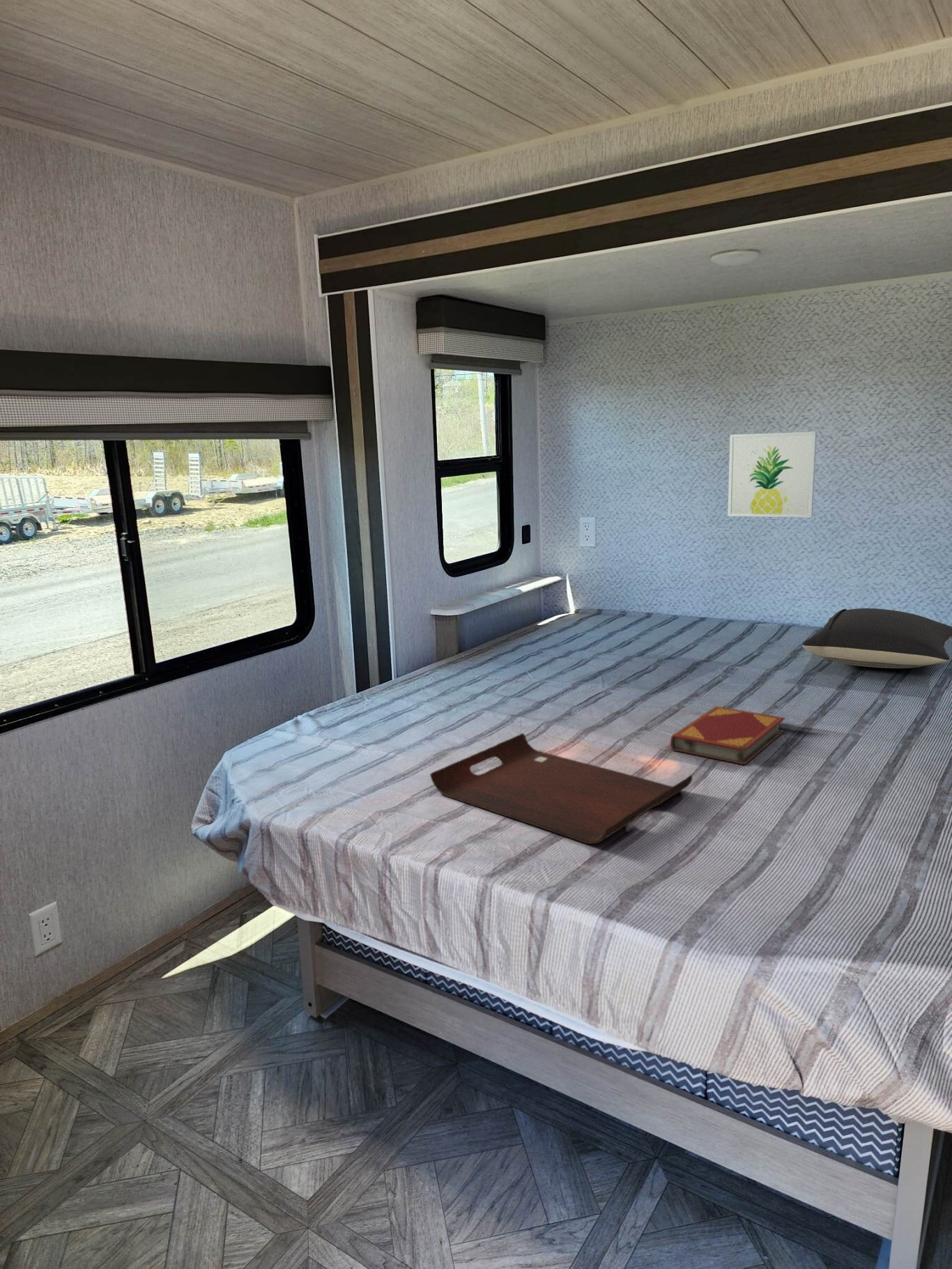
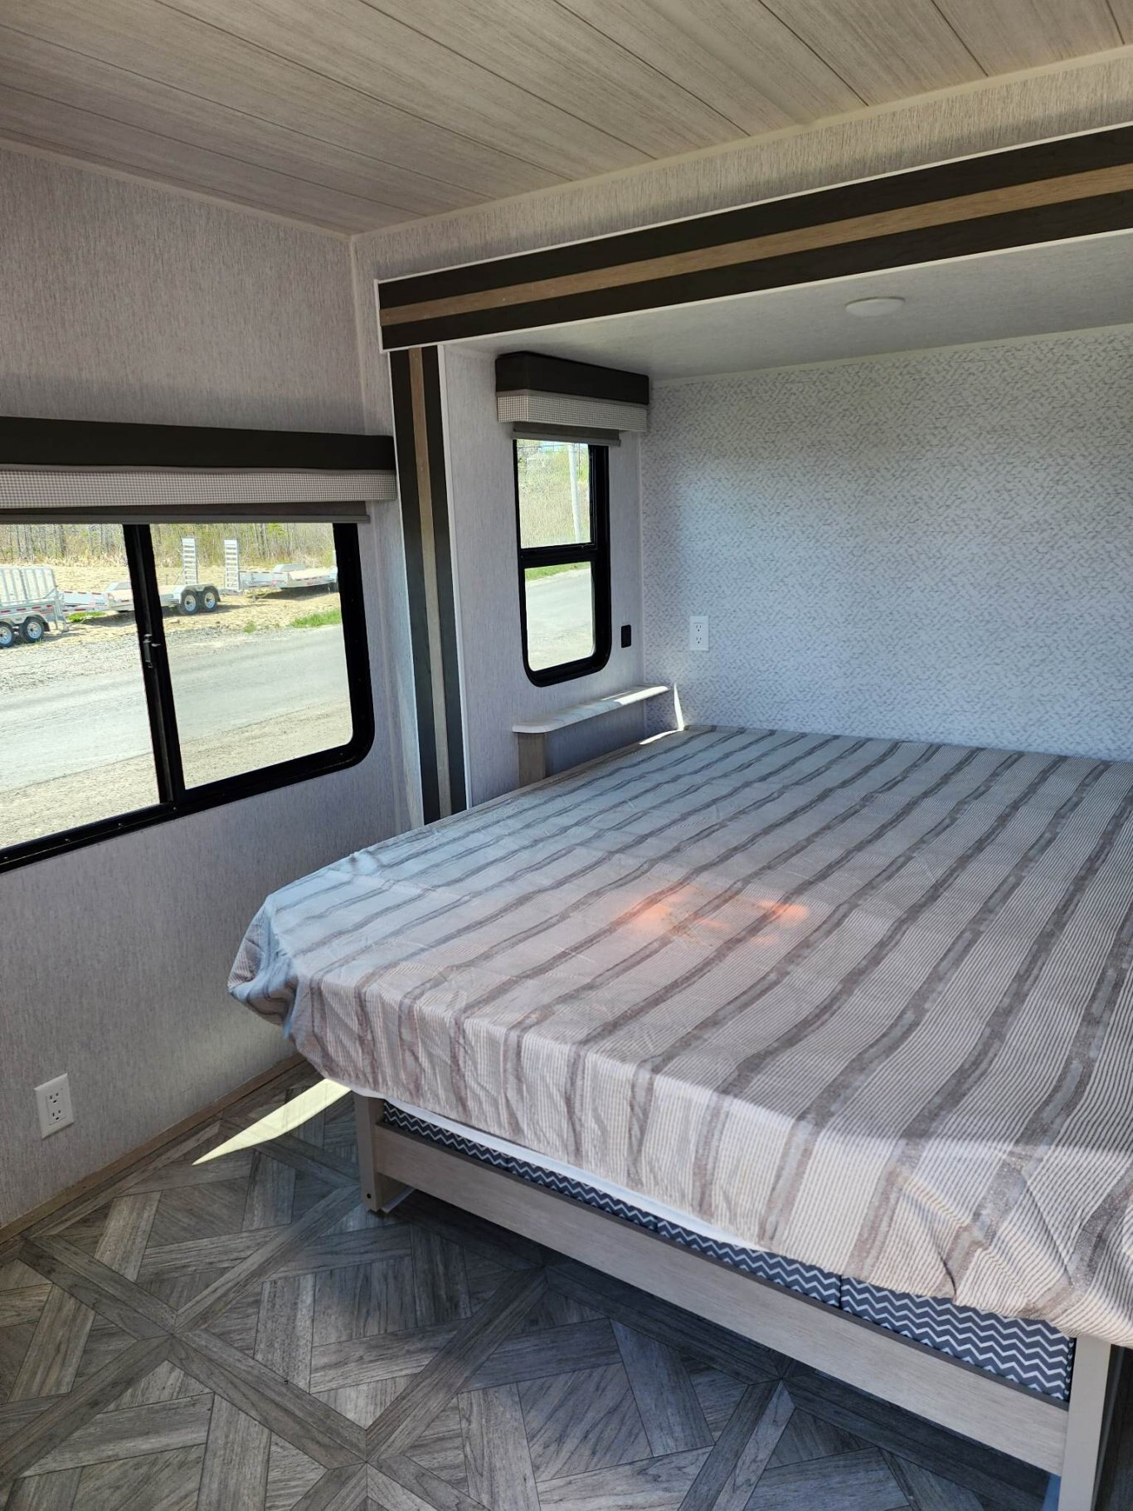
- pillow (882, 638)
- serving tray (559, 783)
- wall art (770, 475)
- hardback book (728, 733)
